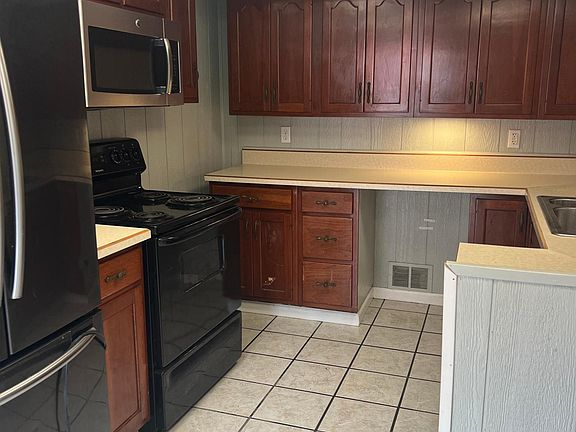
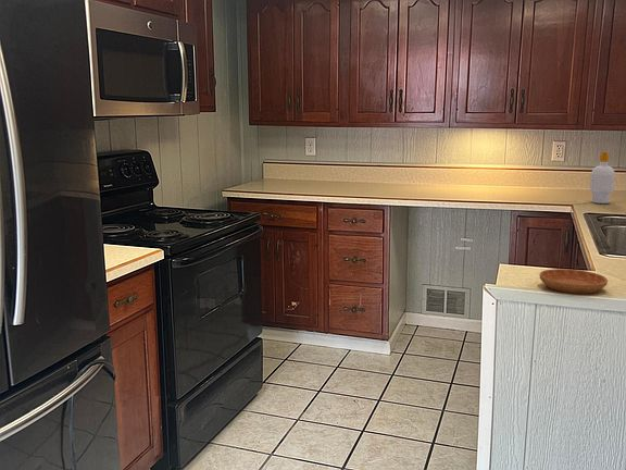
+ saucer (572, 281)
+ soap bottle (602, 177)
